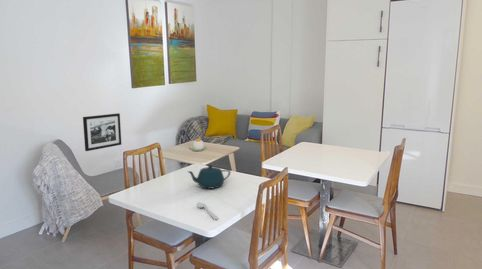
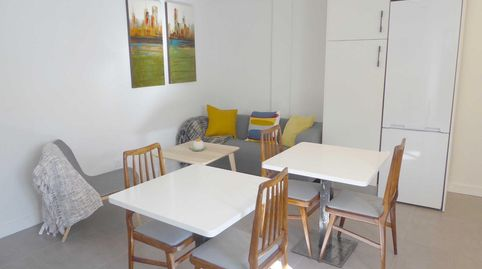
- teapot (209, 175)
- picture frame (103, 131)
- spoon (207, 210)
